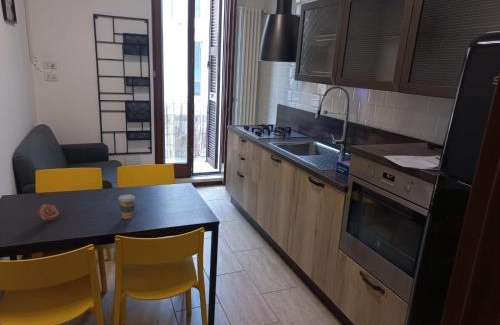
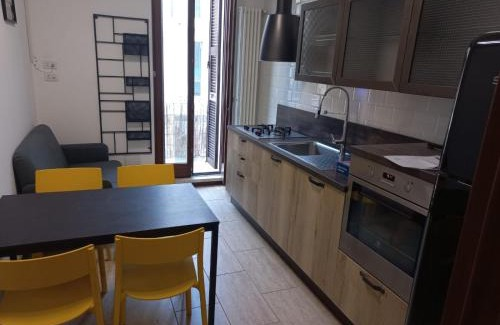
- flower (47, 213)
- coffee cup (127, 206)
